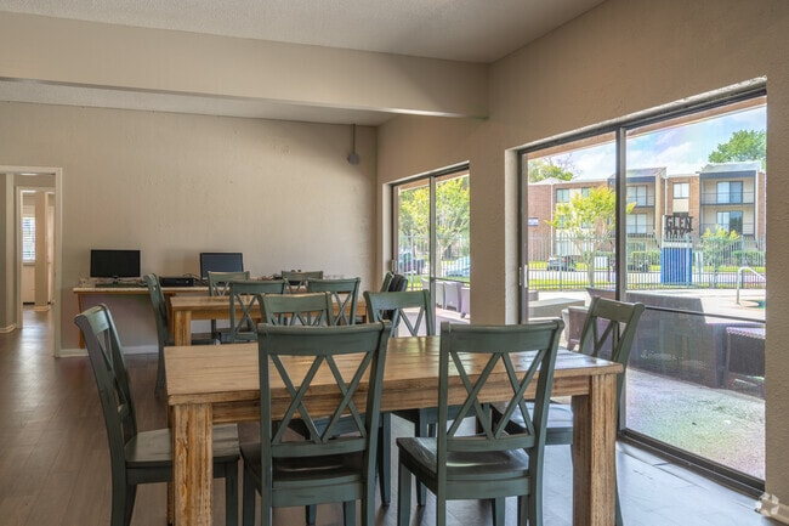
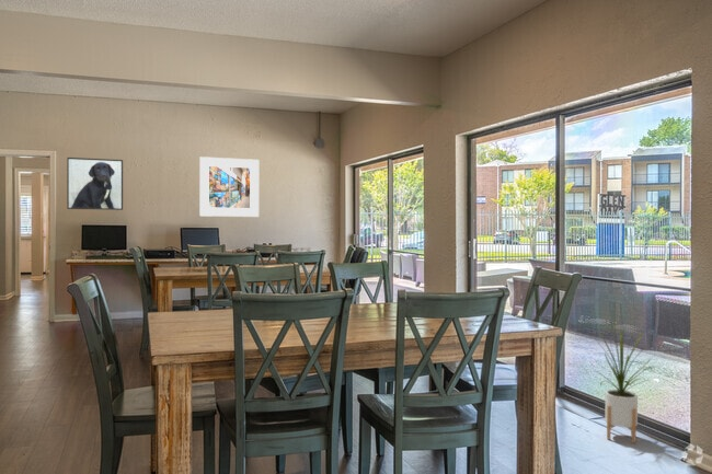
+ house plant (623, 380)
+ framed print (95, 184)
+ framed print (229, 187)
